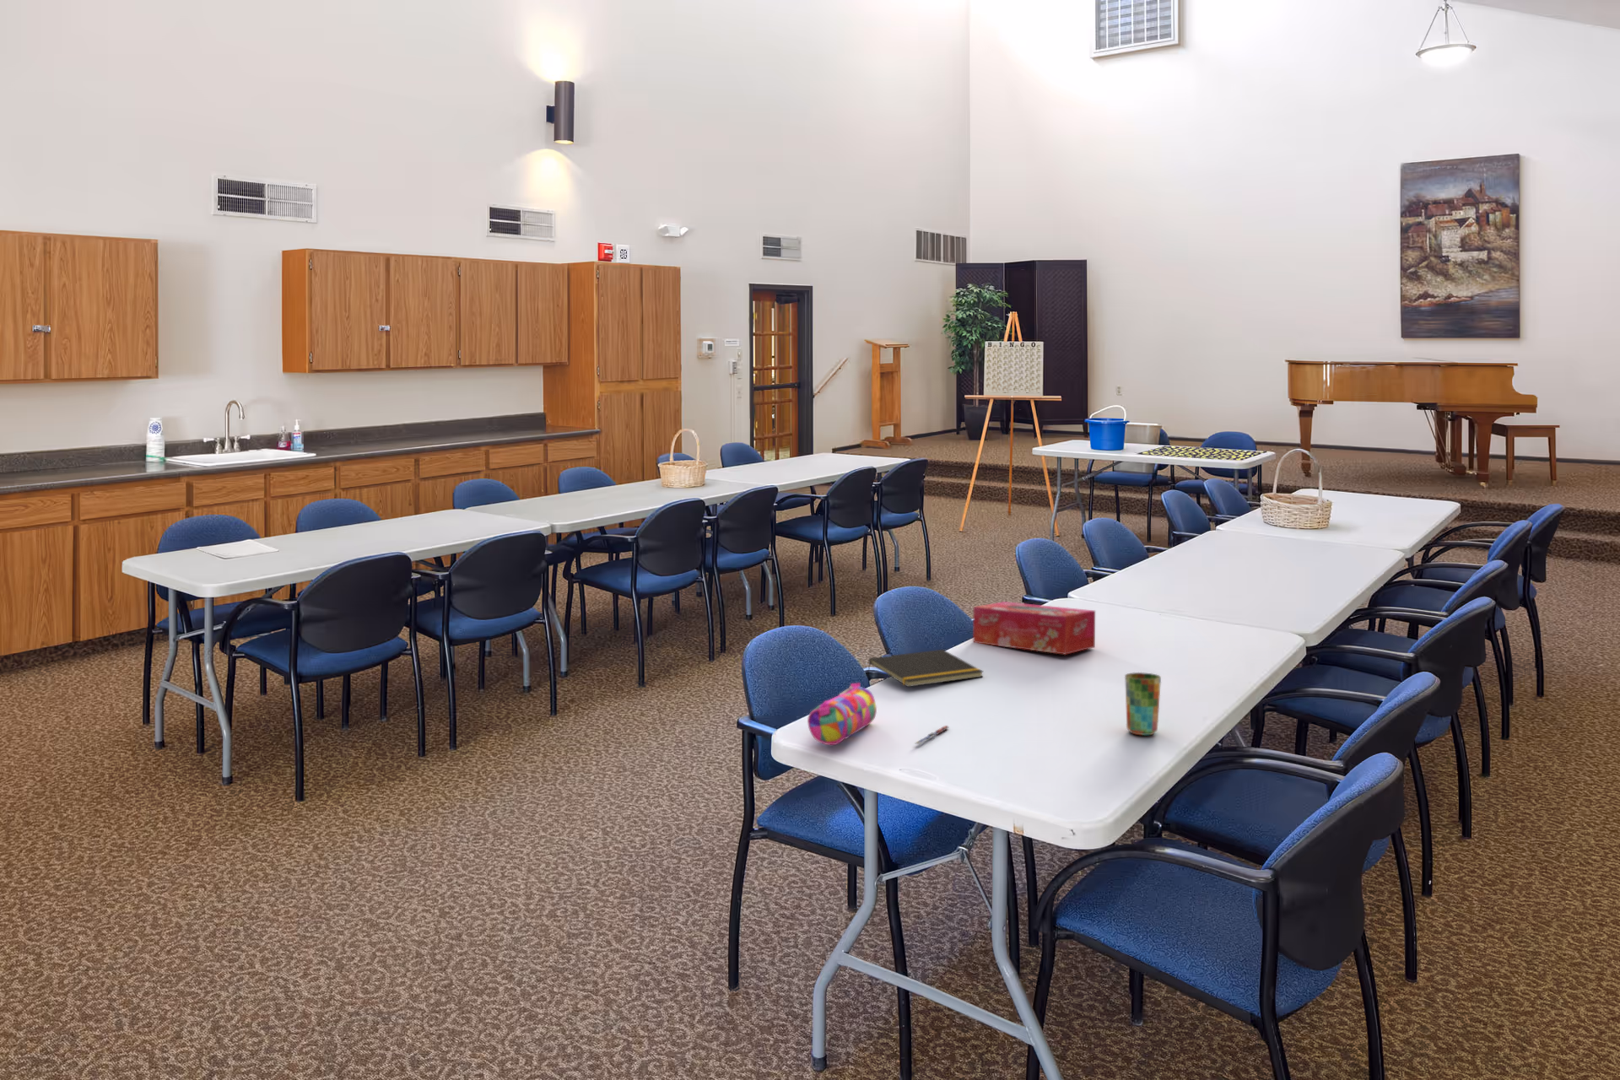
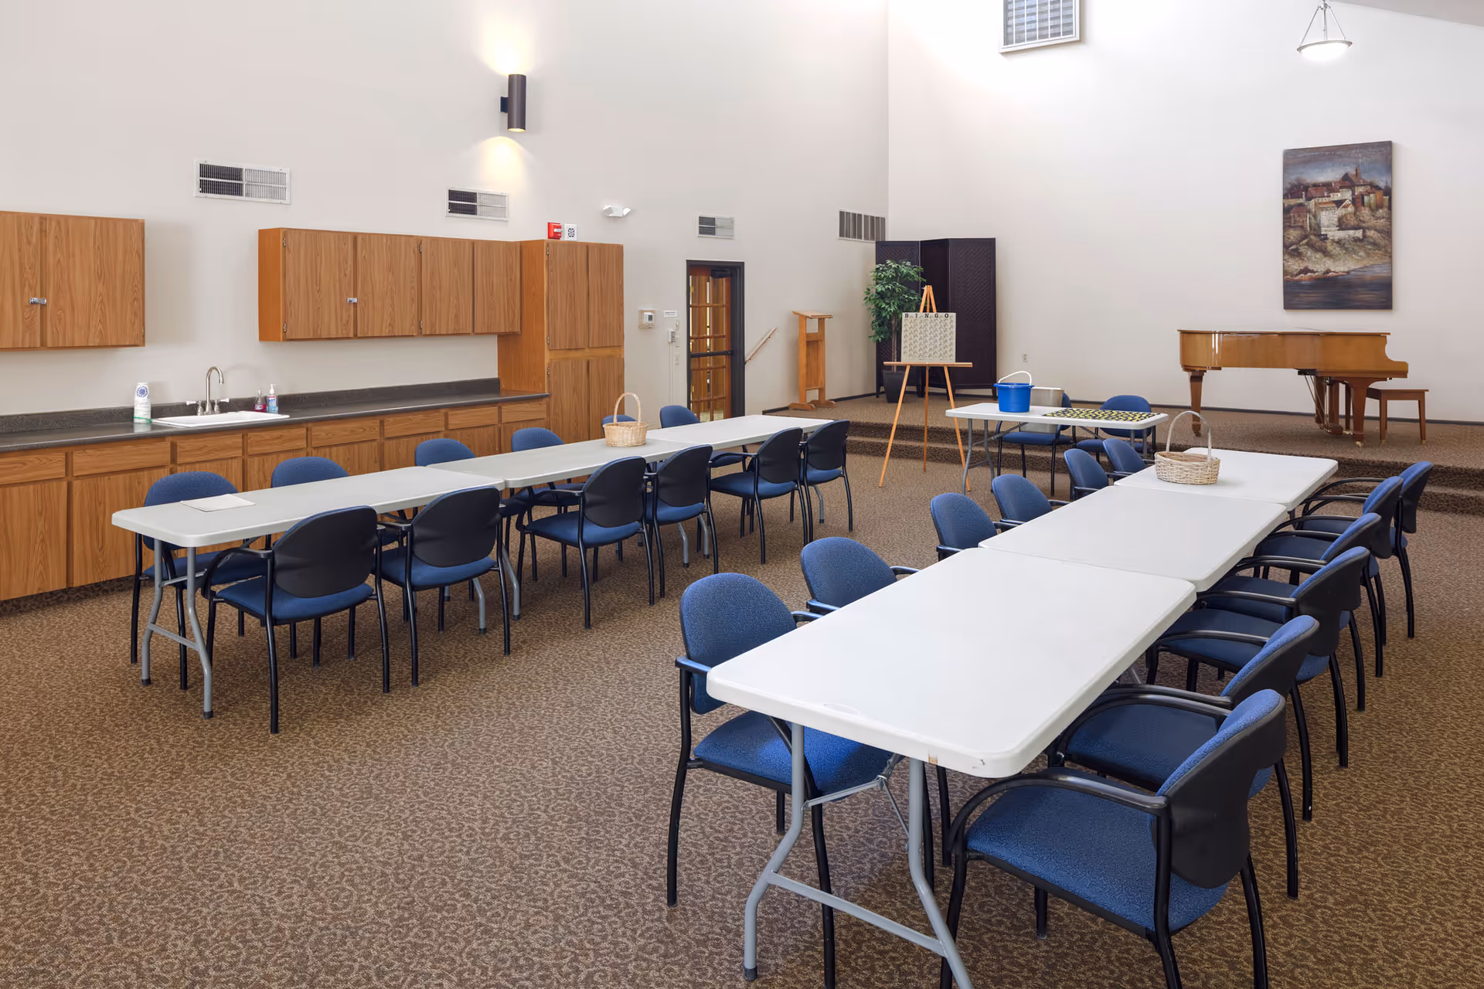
- pencil case (843, 714)
- pen (932, 734)
- notepad (926, 667)
- cup (1143, 704)
- tissue box (1033, 626)
